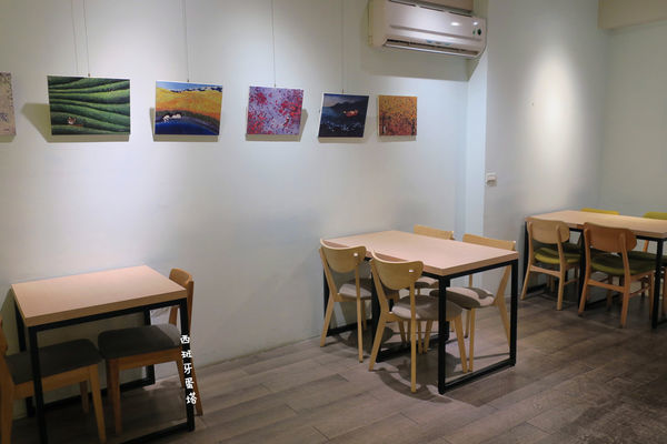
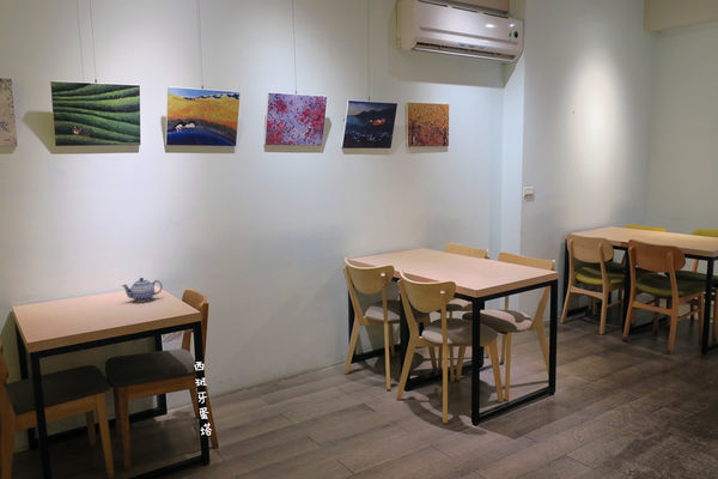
+ teapot (141, 289)
